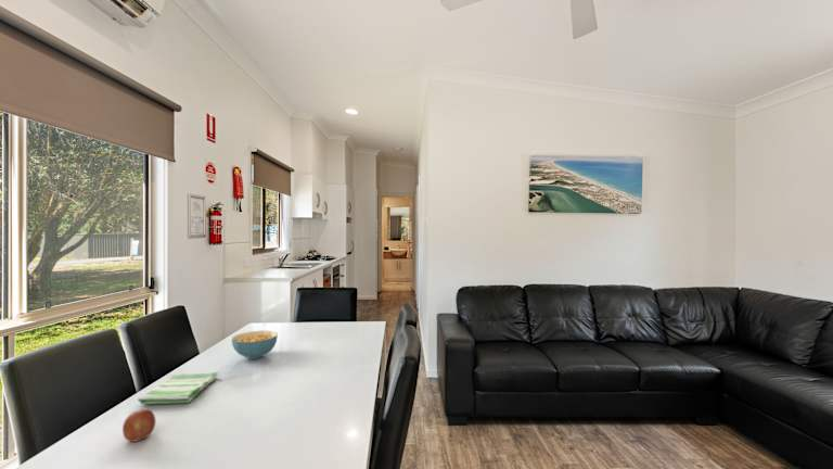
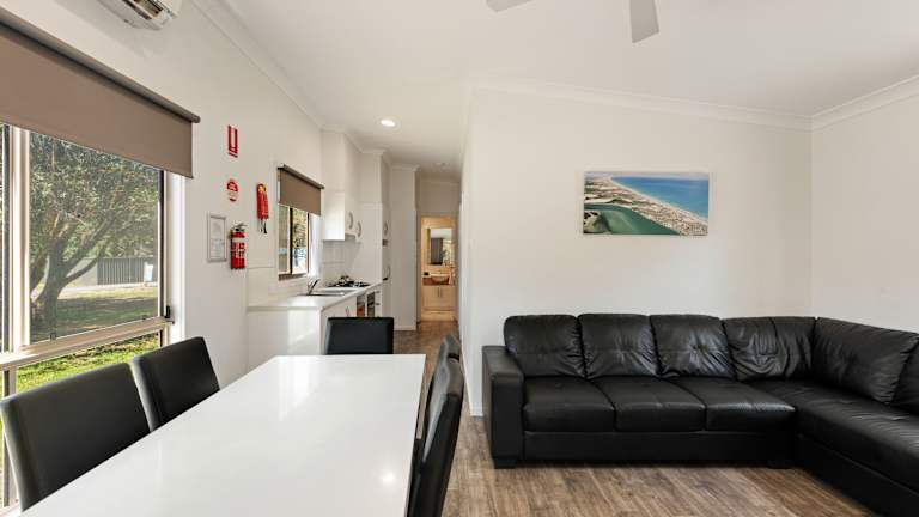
- dish towel (180, 386)
- cereal bowl (255, 346)
- fruit (139, 423)
